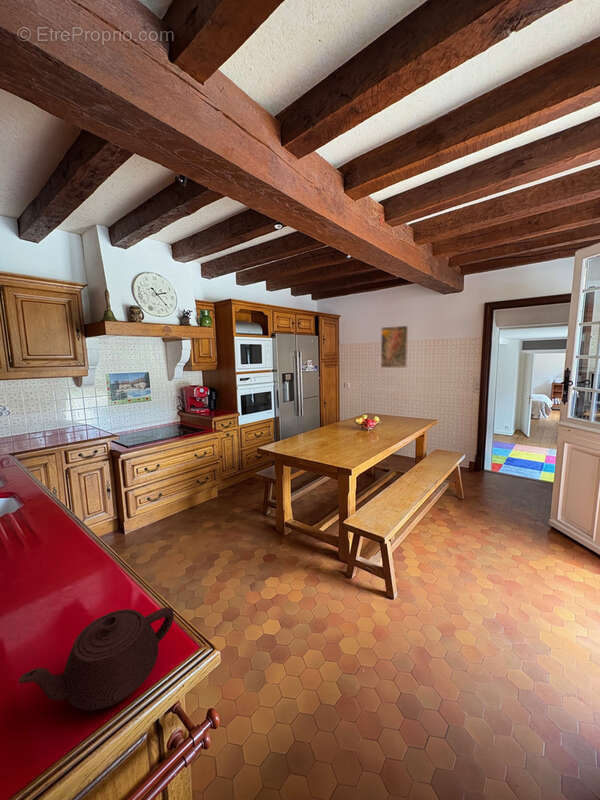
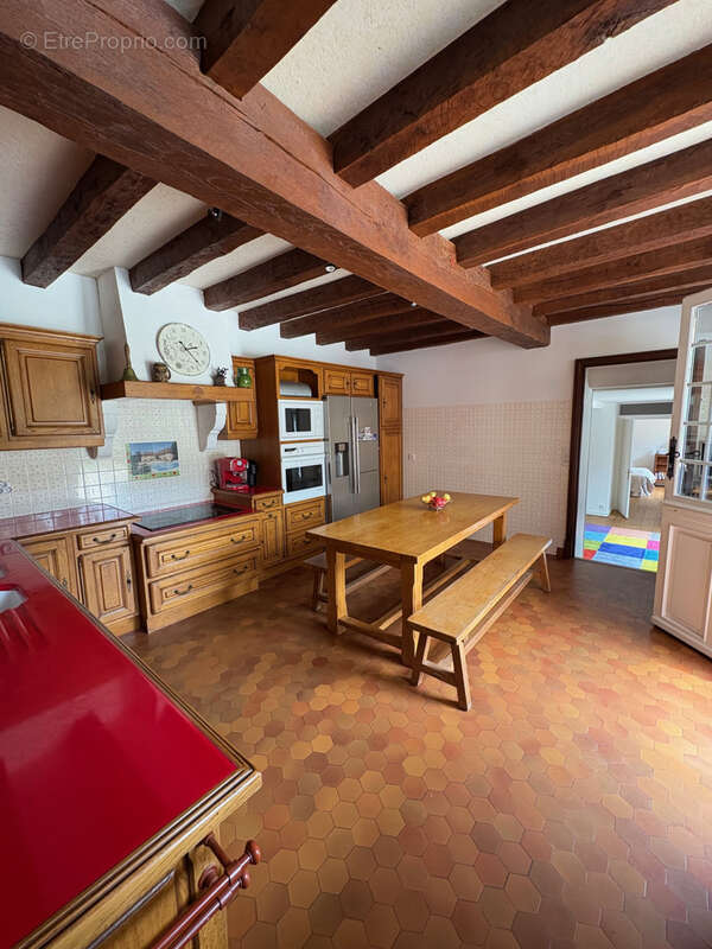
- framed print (394, 347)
- teapot (107, 652)
